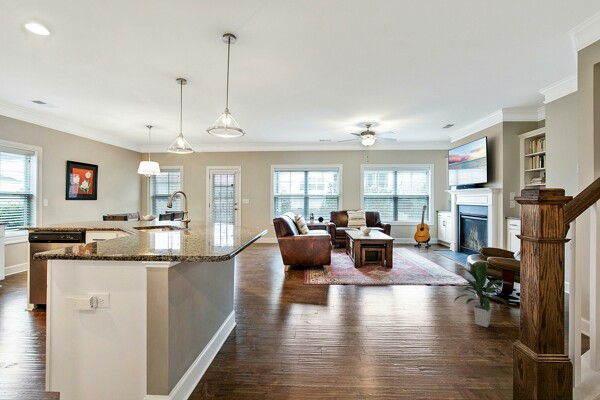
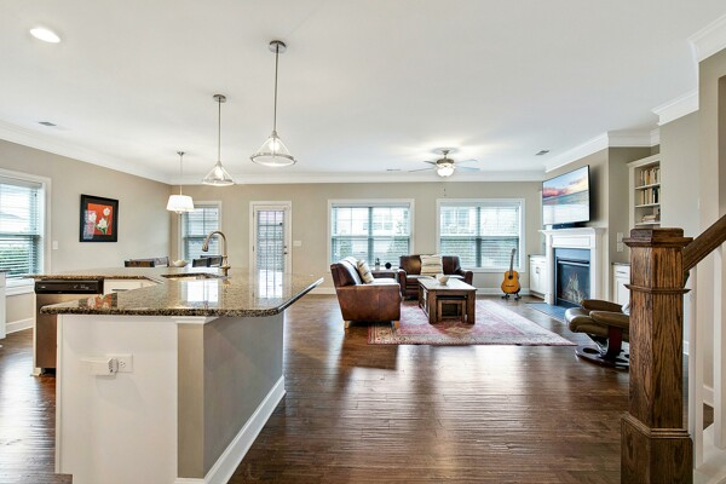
- indoor plant (480, 291)
